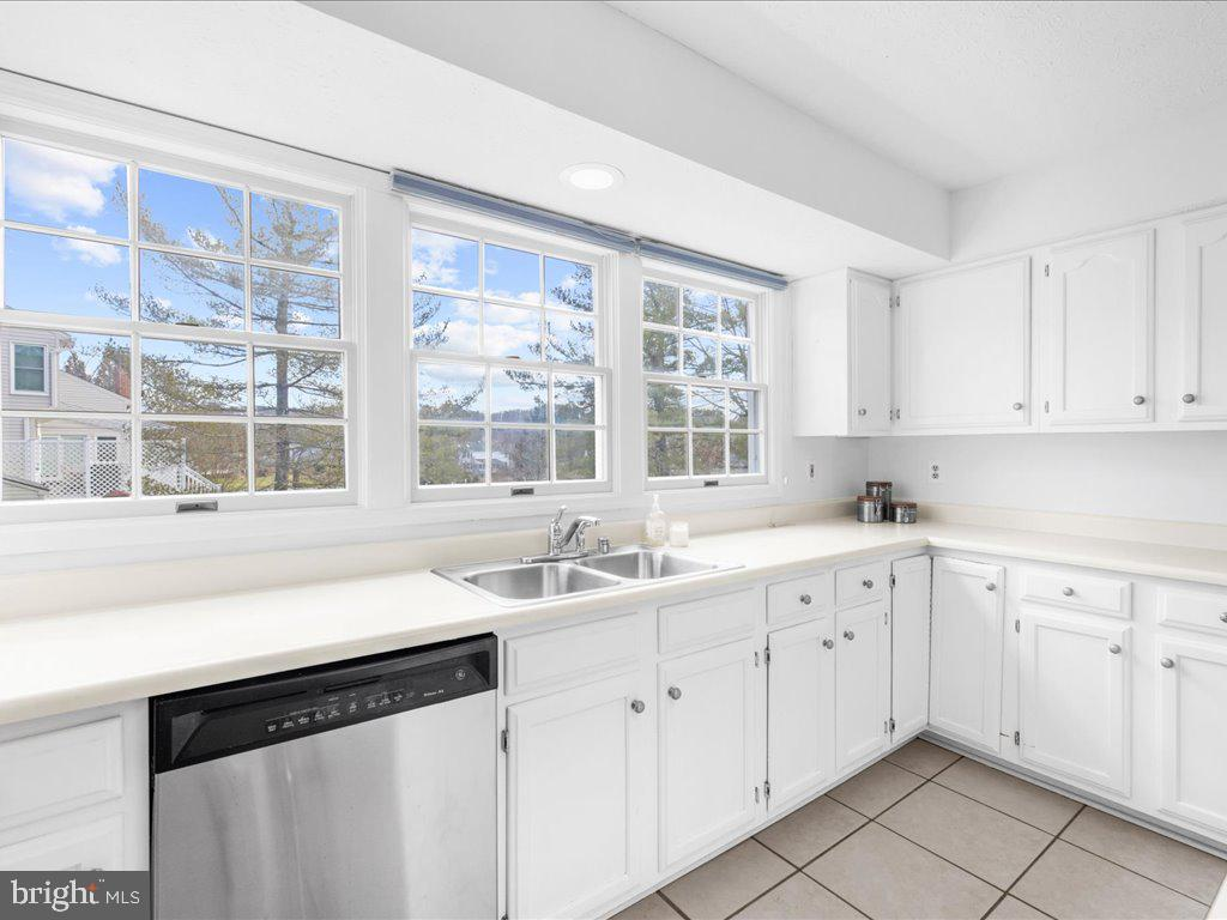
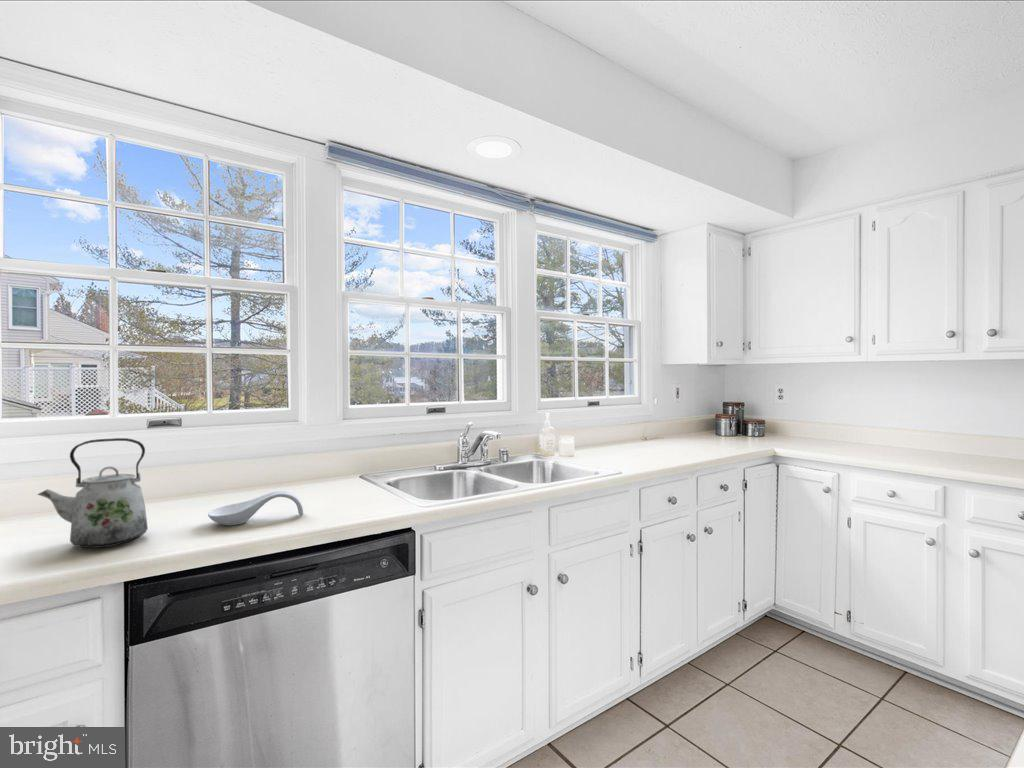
+ kettle (94, 491)
+ spoon rest (257, 506)
